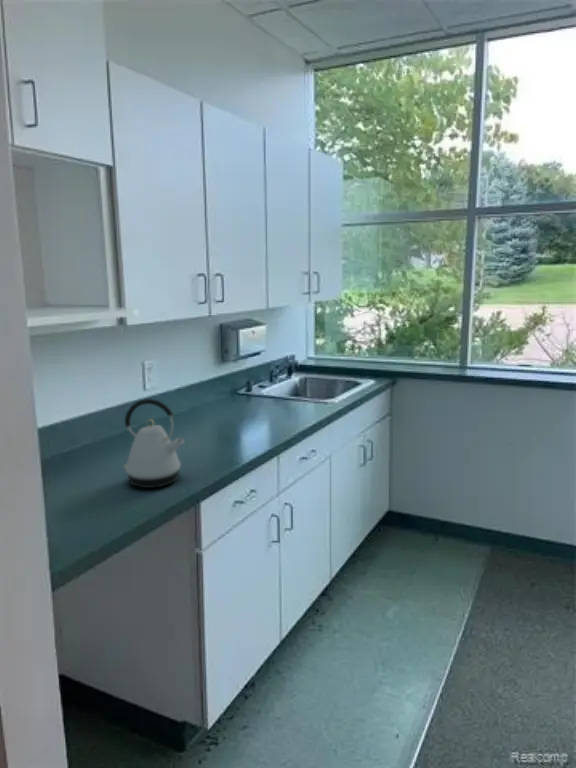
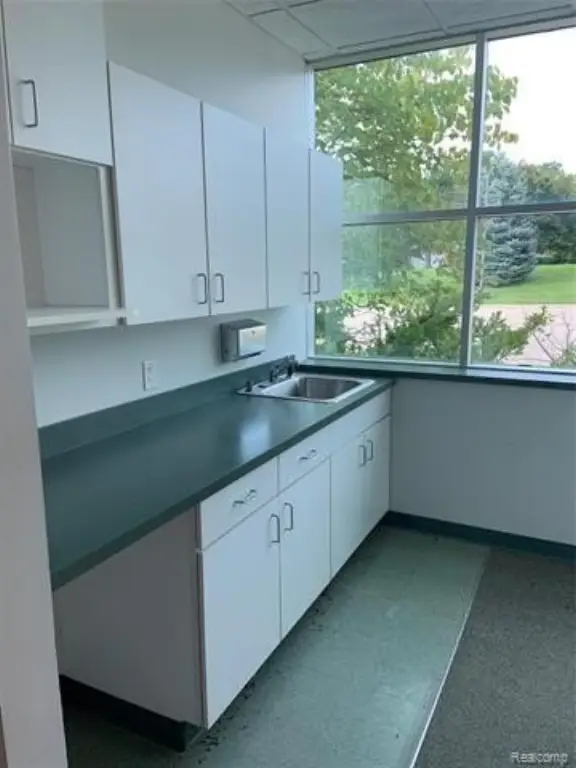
- kettle (153, 440)
